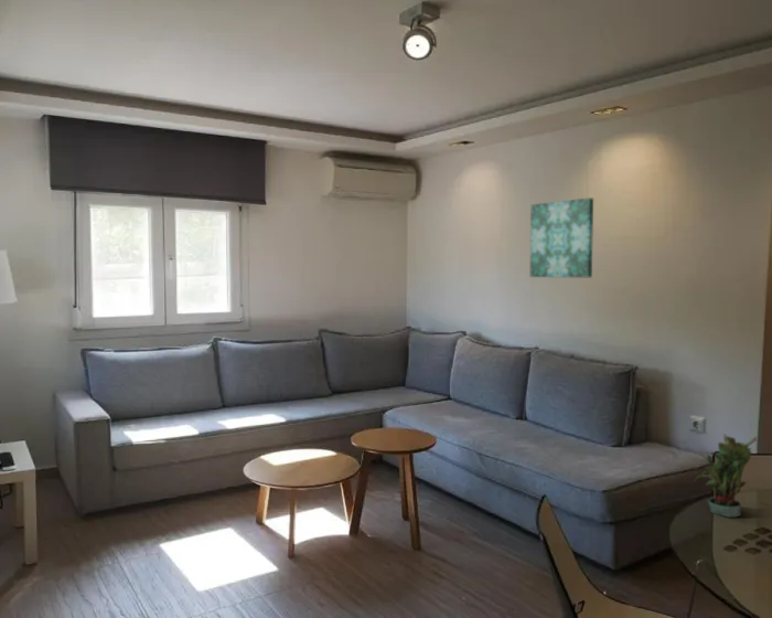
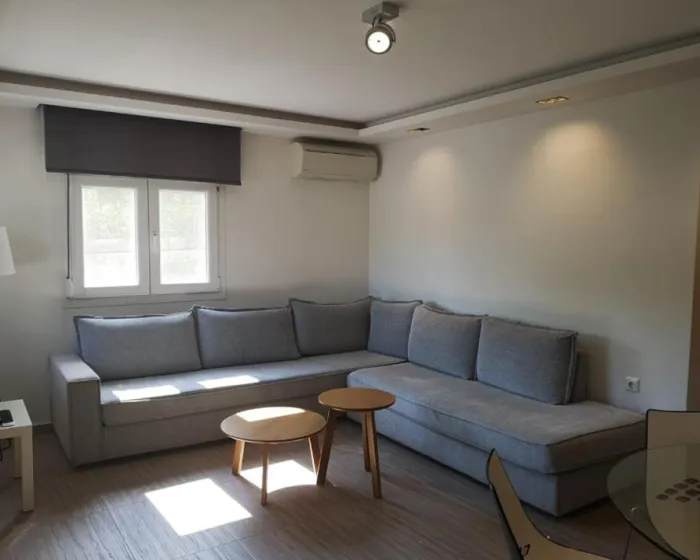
- wall art (560, 239)
- potted plant (723, 471)
